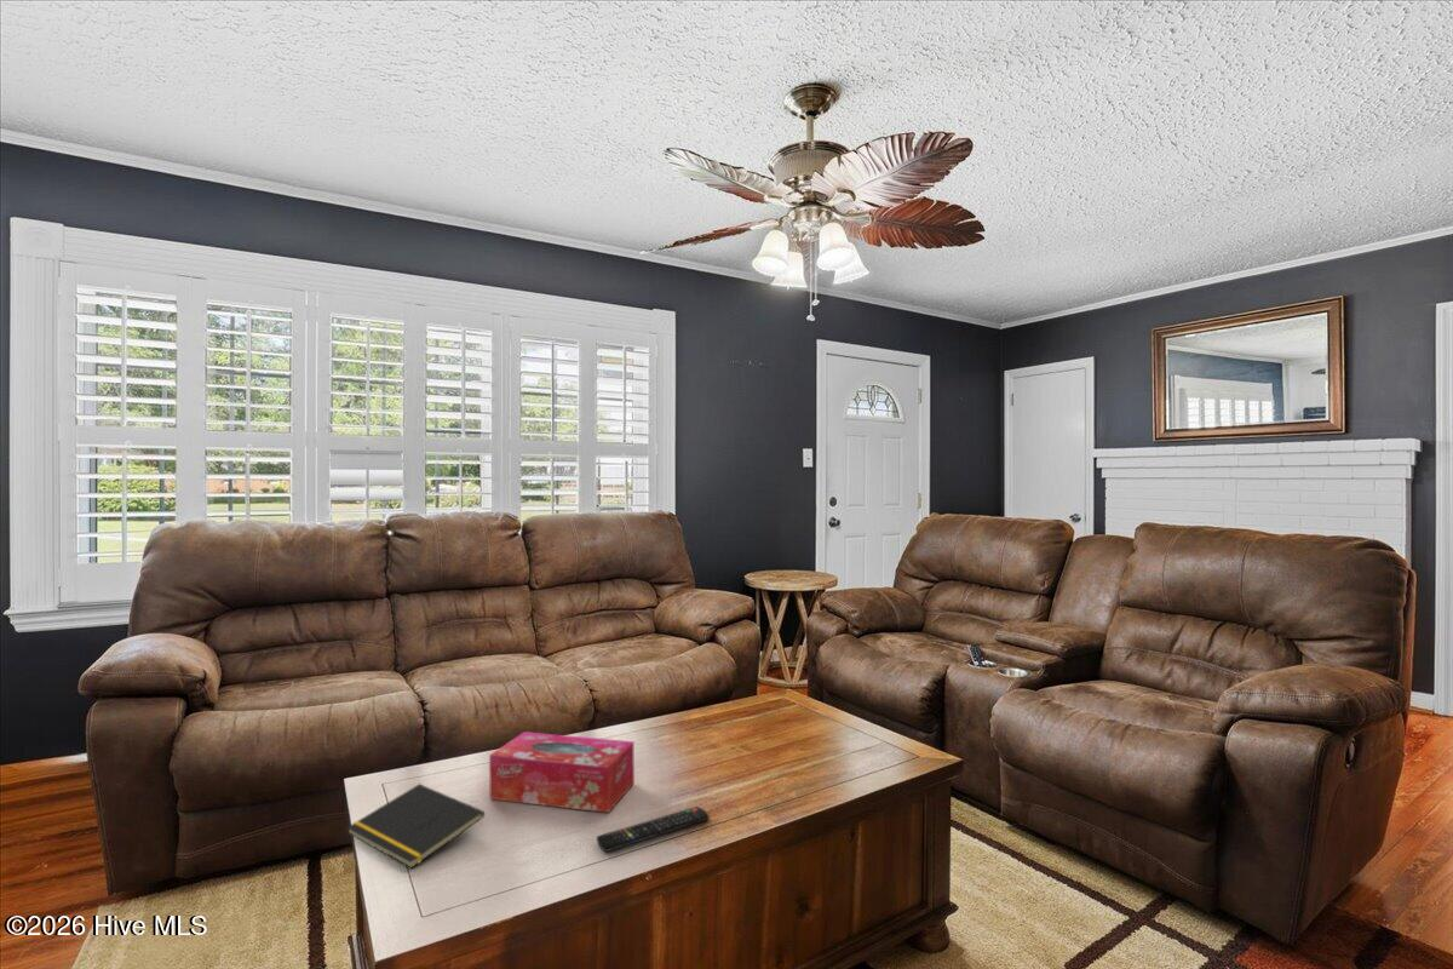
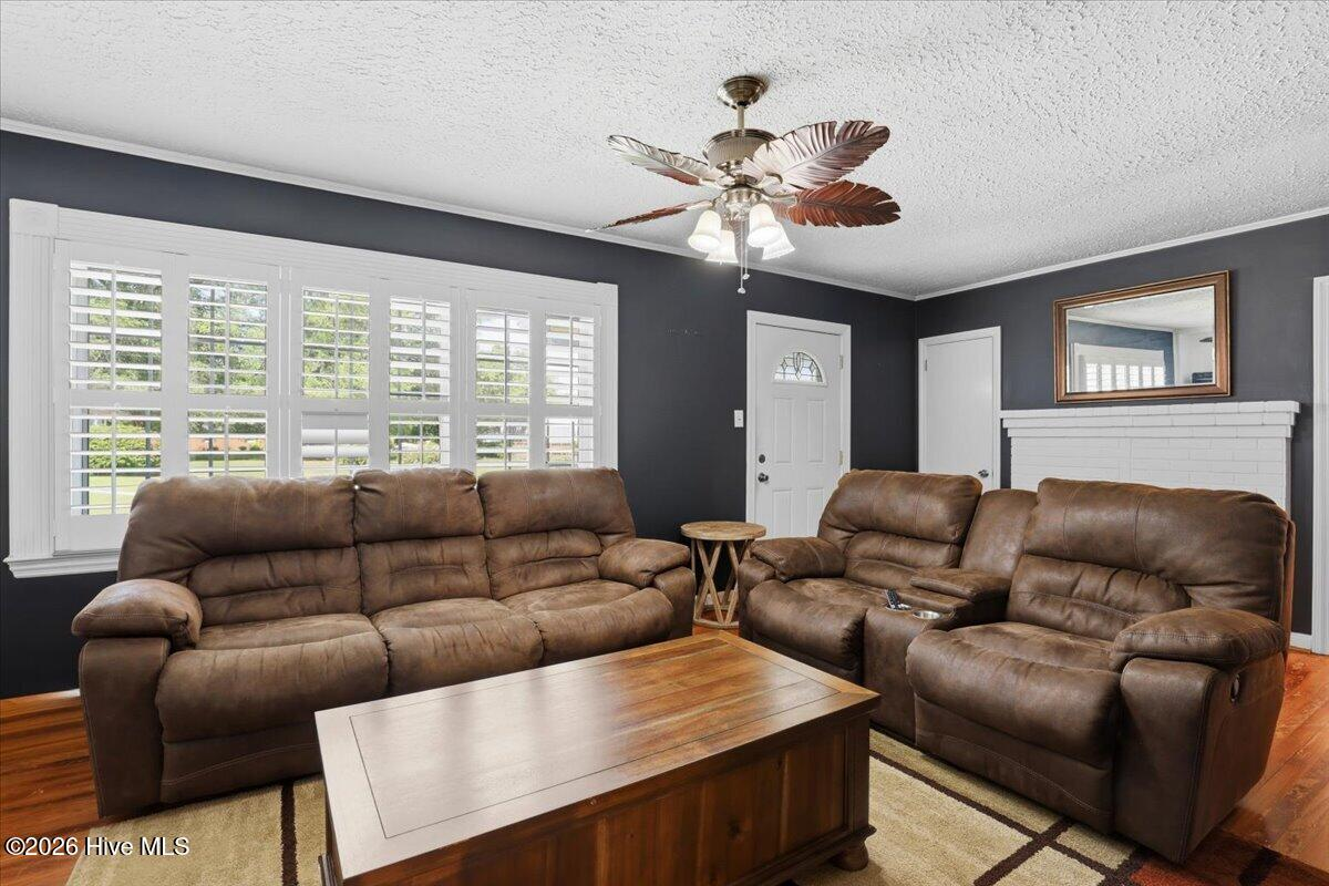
- remote control (655, 828)
- notepad (415, 821)
- tissue box (563, 769)
